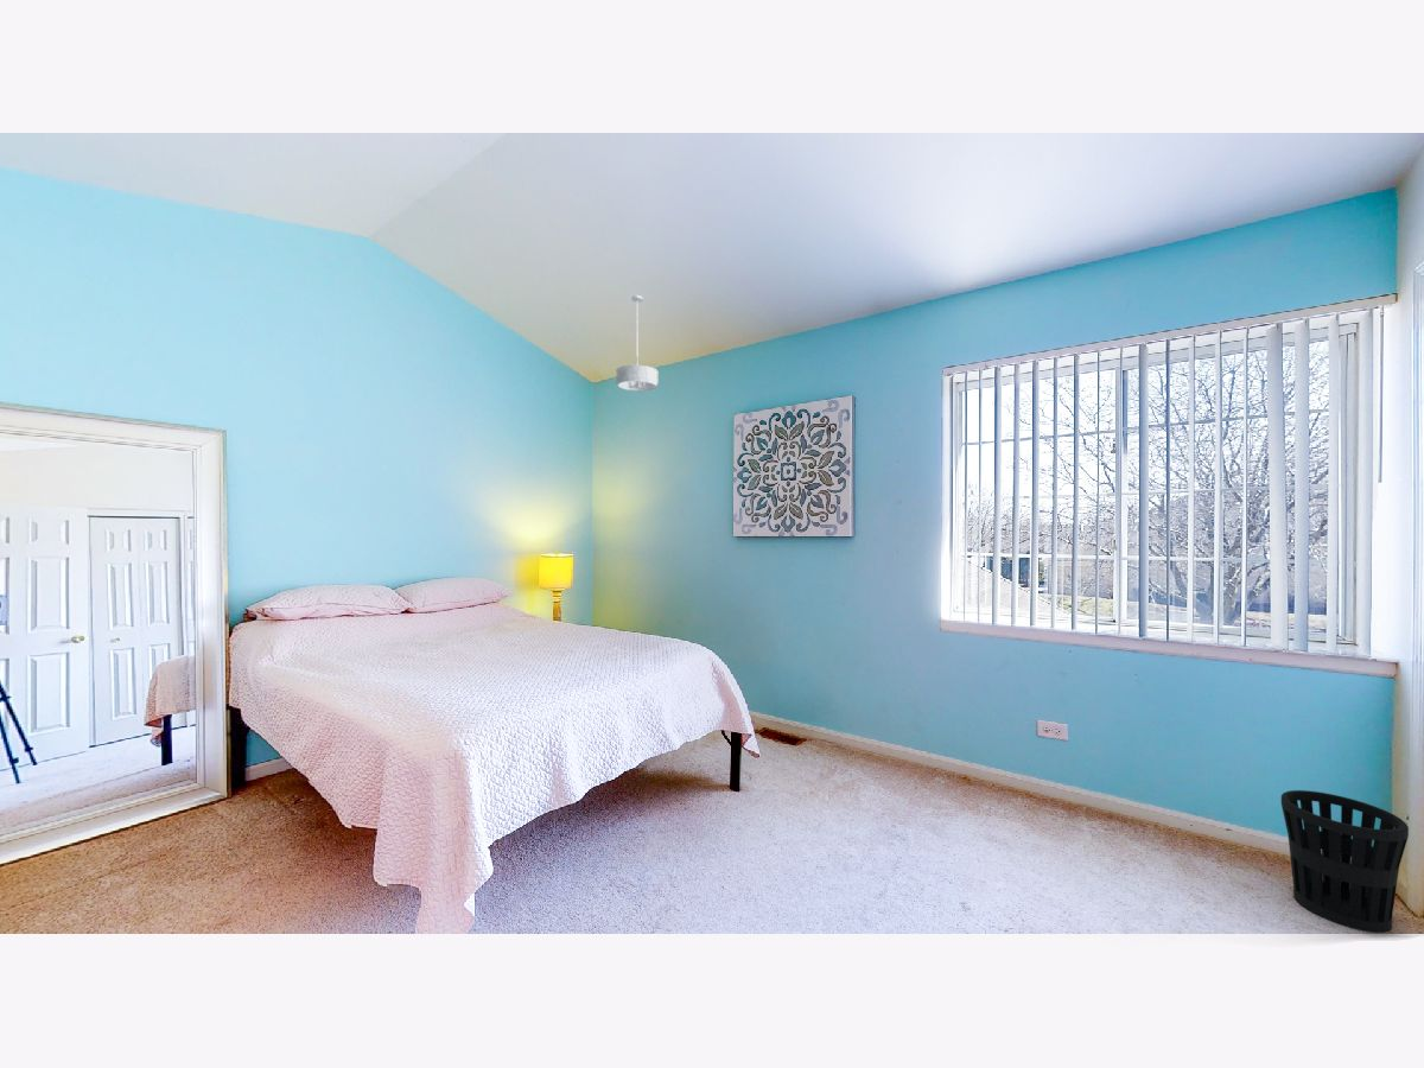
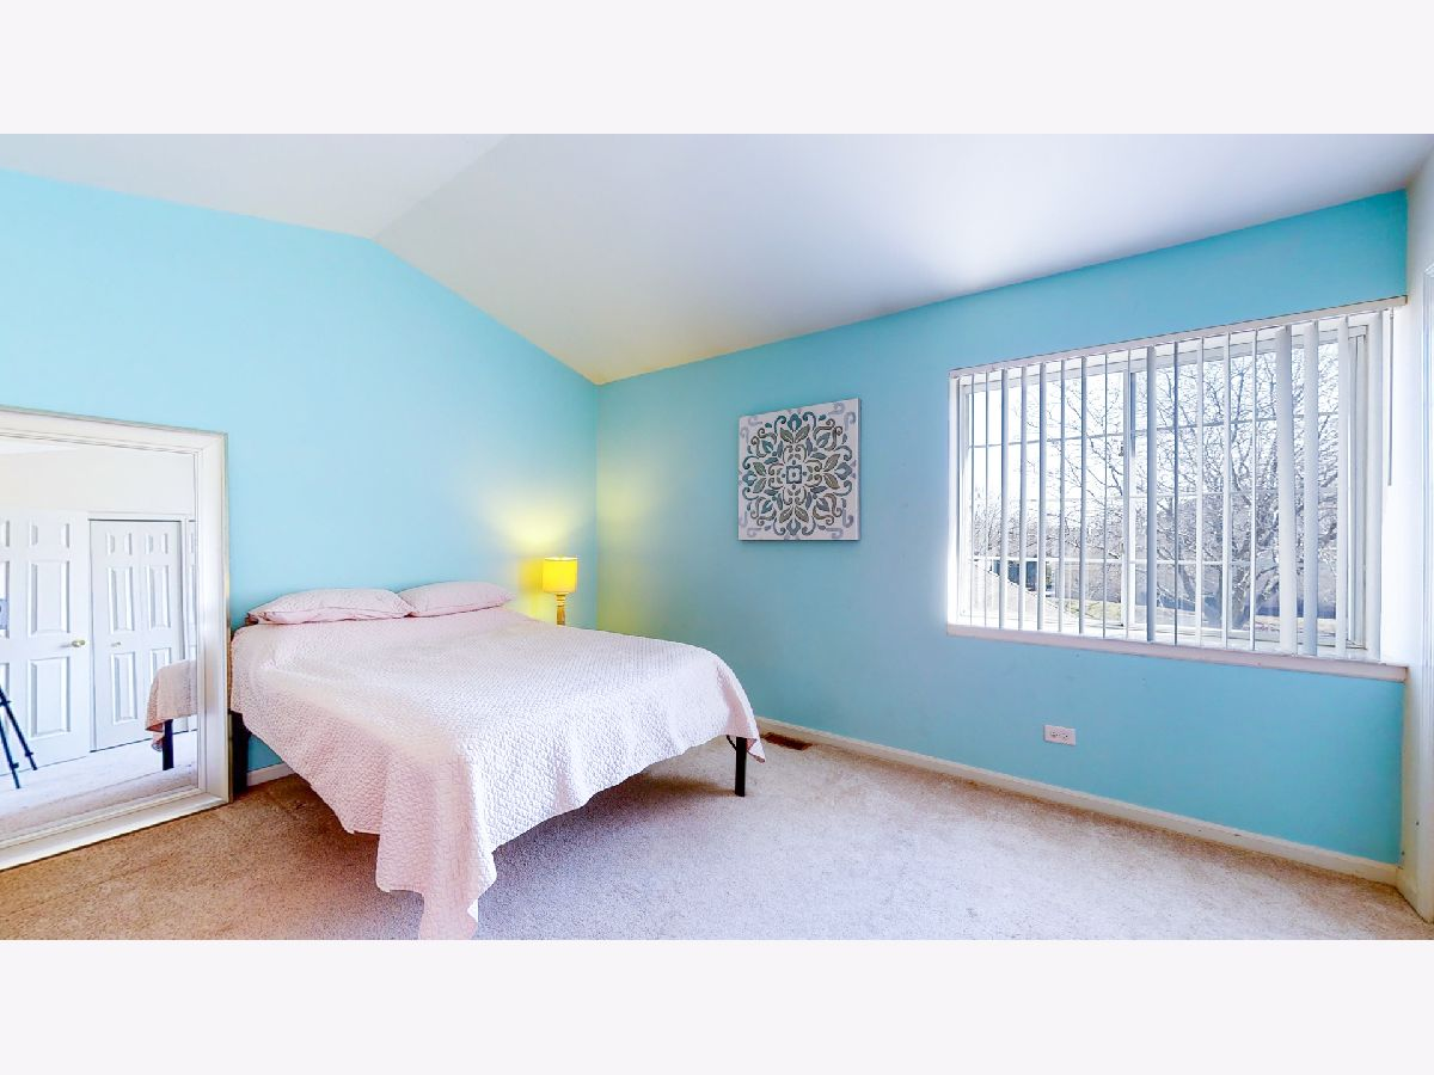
- wastebasket (1340, 859)
- ceiling light fixture (637, 342)
